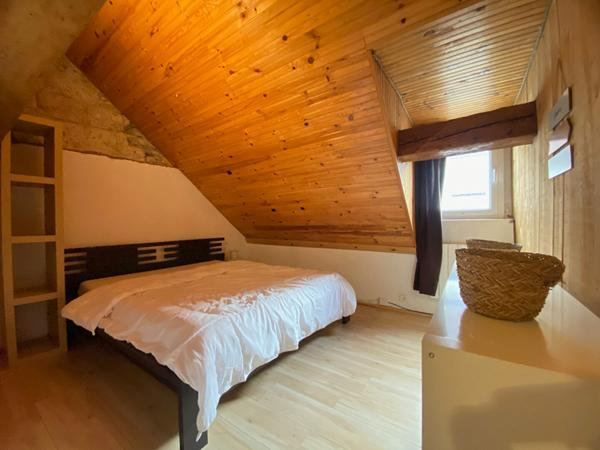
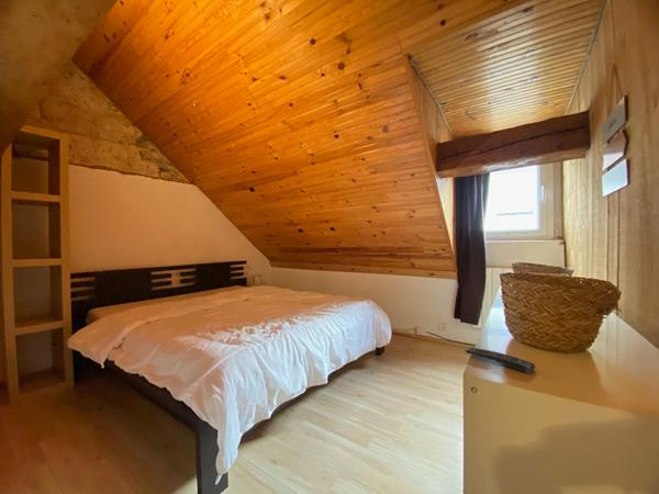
+ remote control (495, 357)
